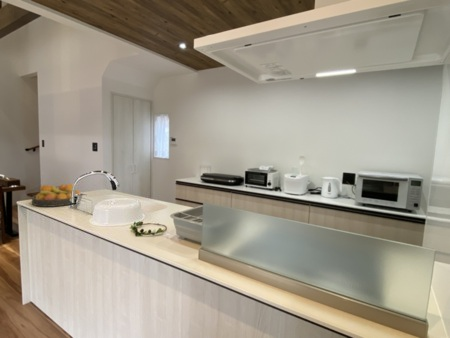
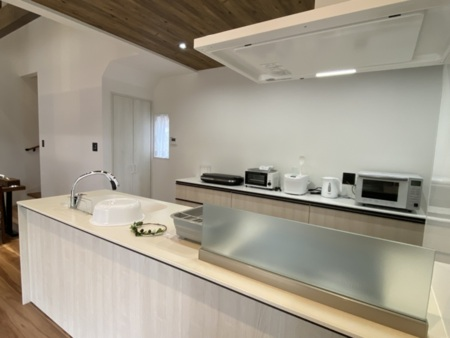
- fruit bowl (57, 193)
